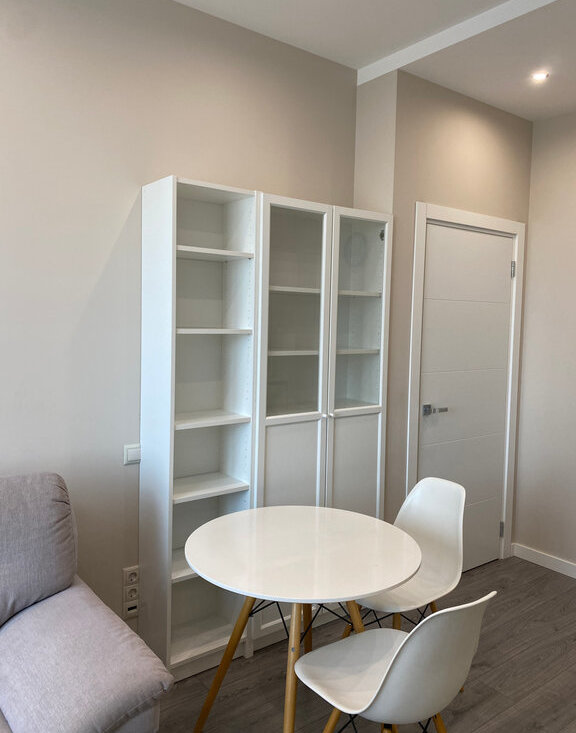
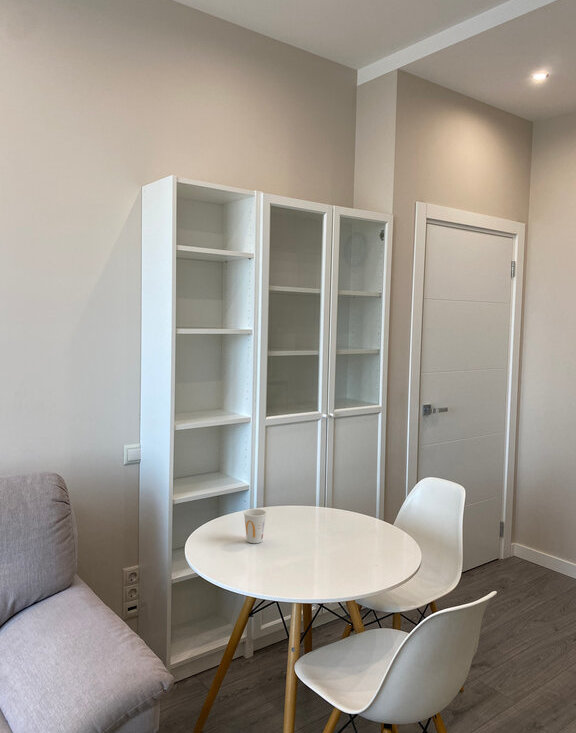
+ cup (254, 526)
